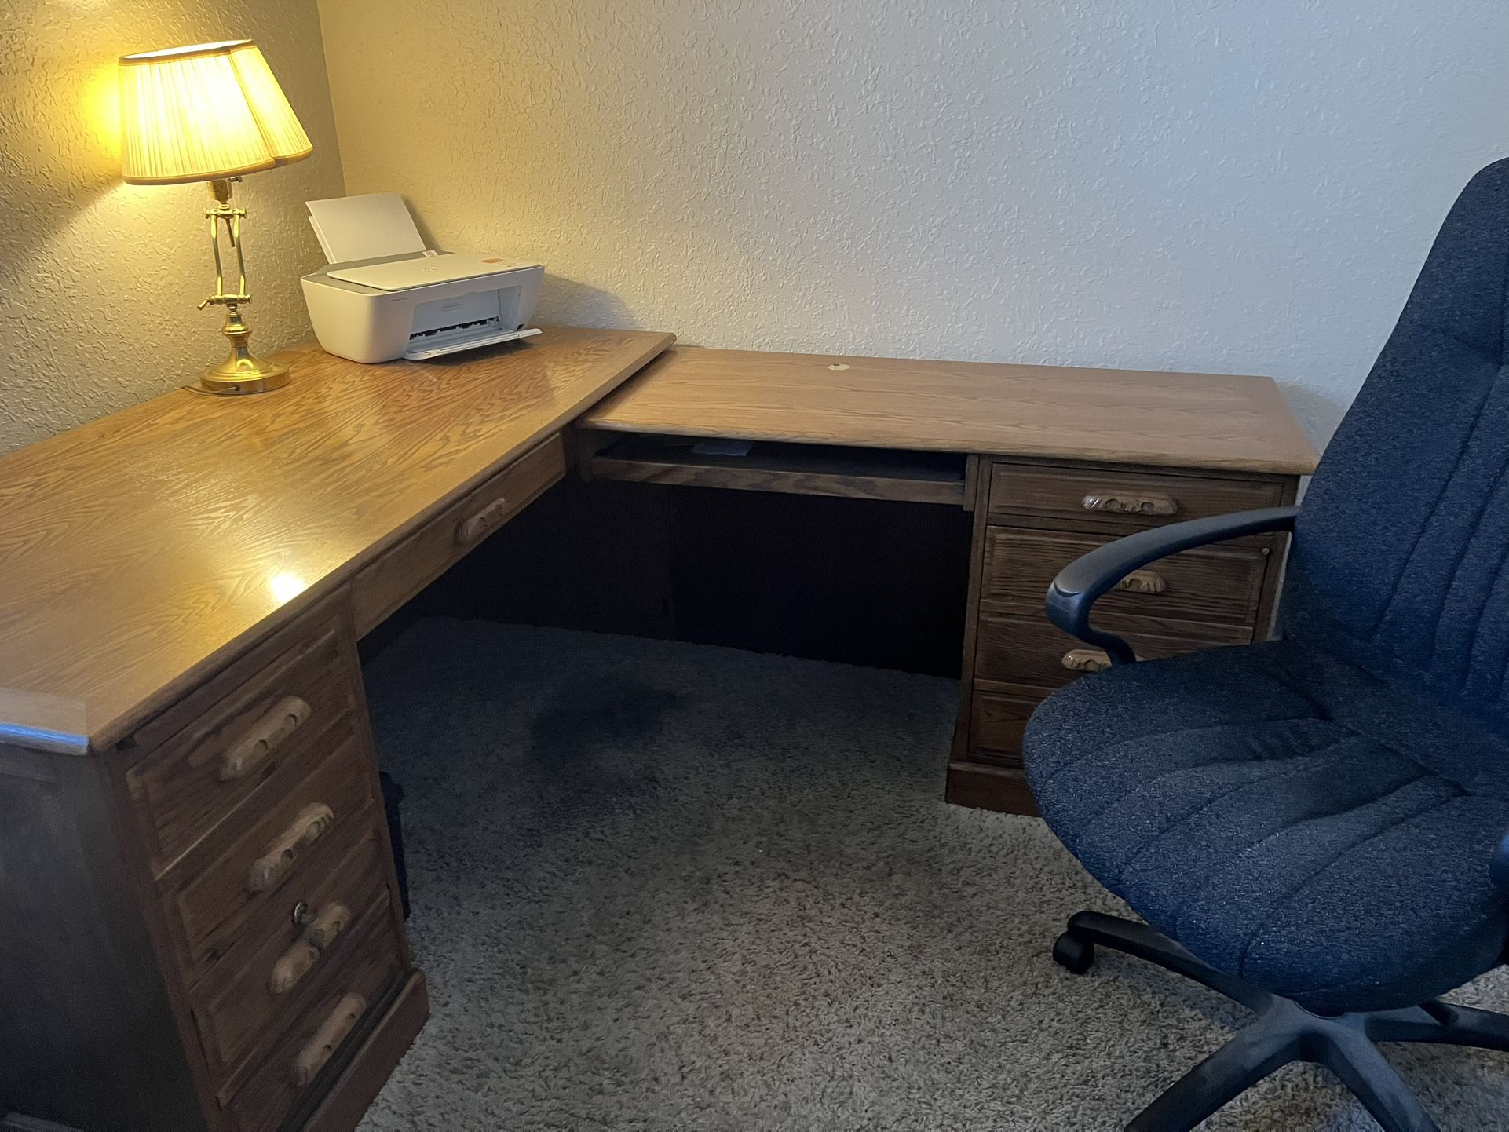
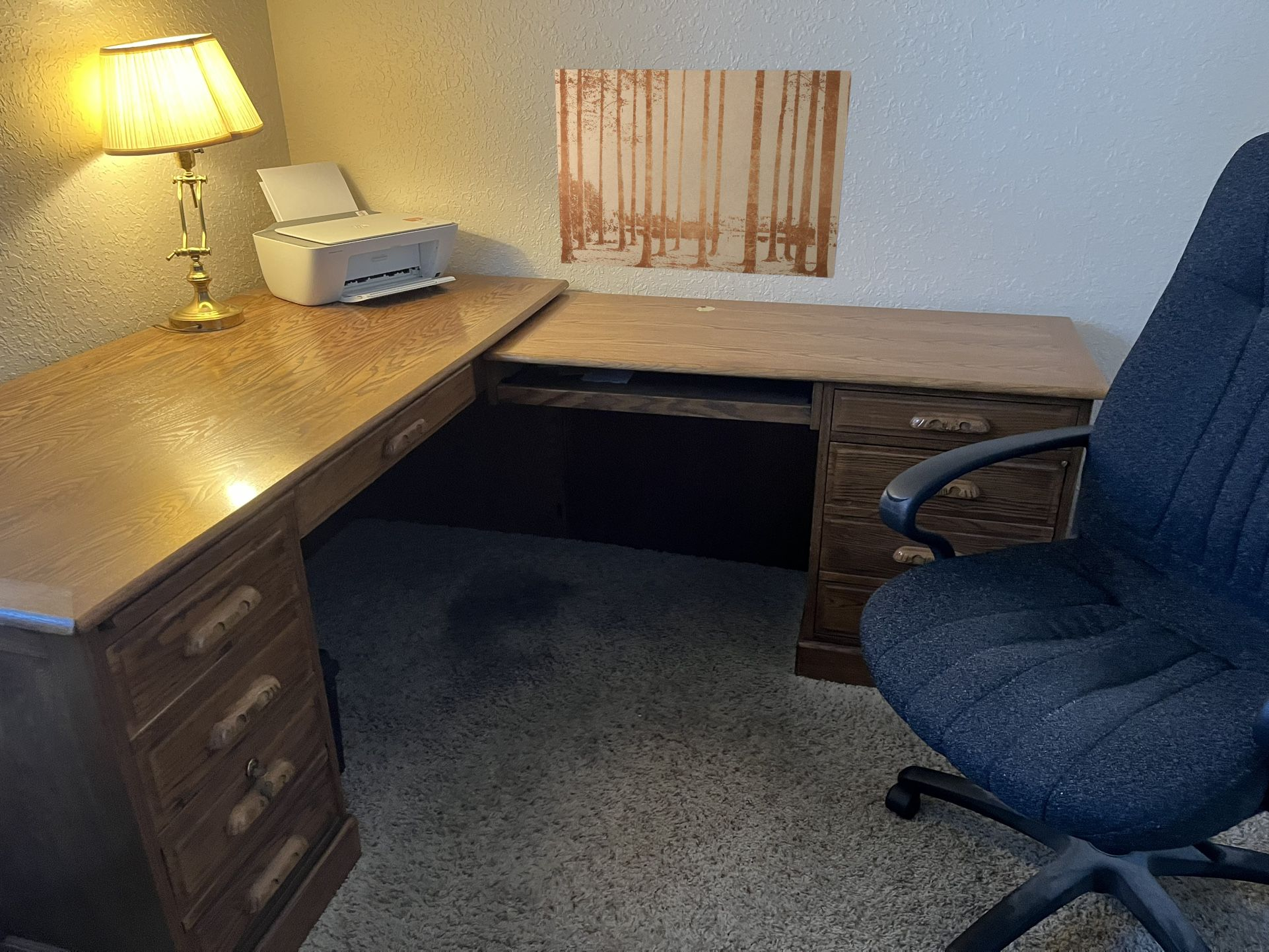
+ wall art (697, 173)
